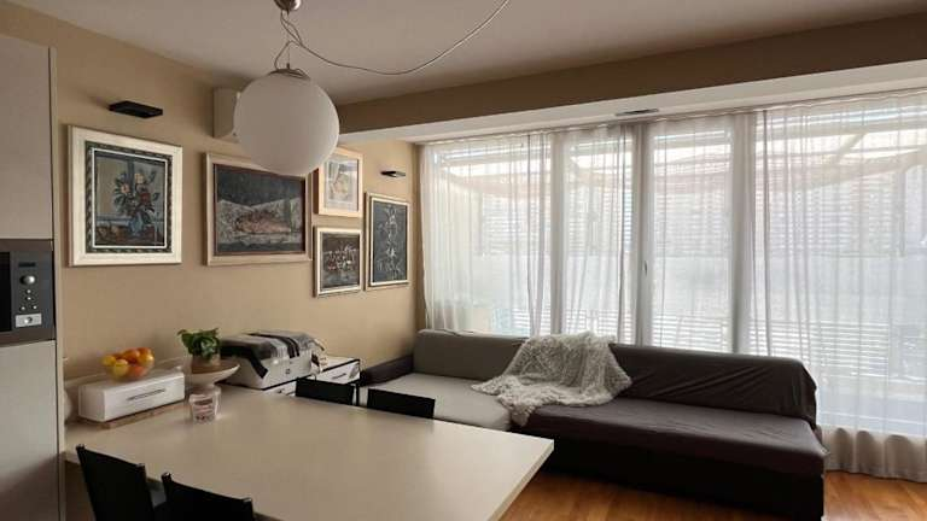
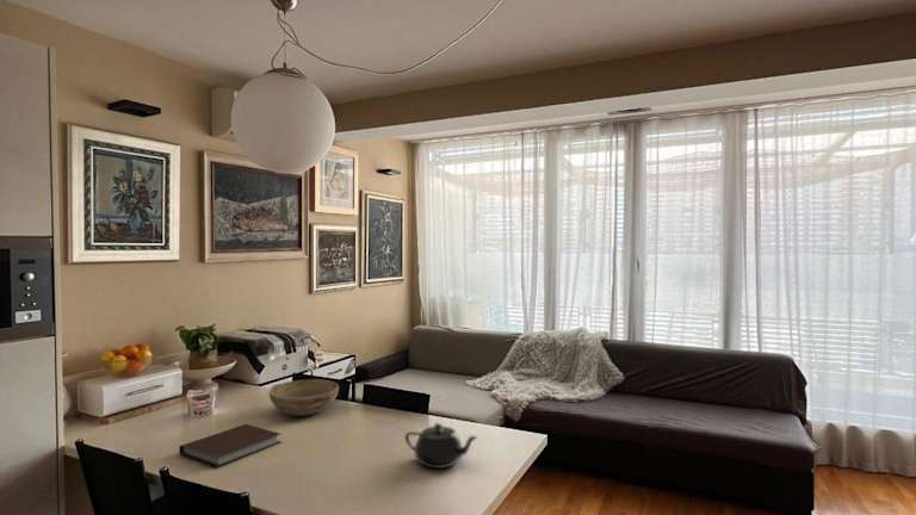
+ bowl (304, 398)
+ teapot (440, 442)
+ notebook (231, 443)
